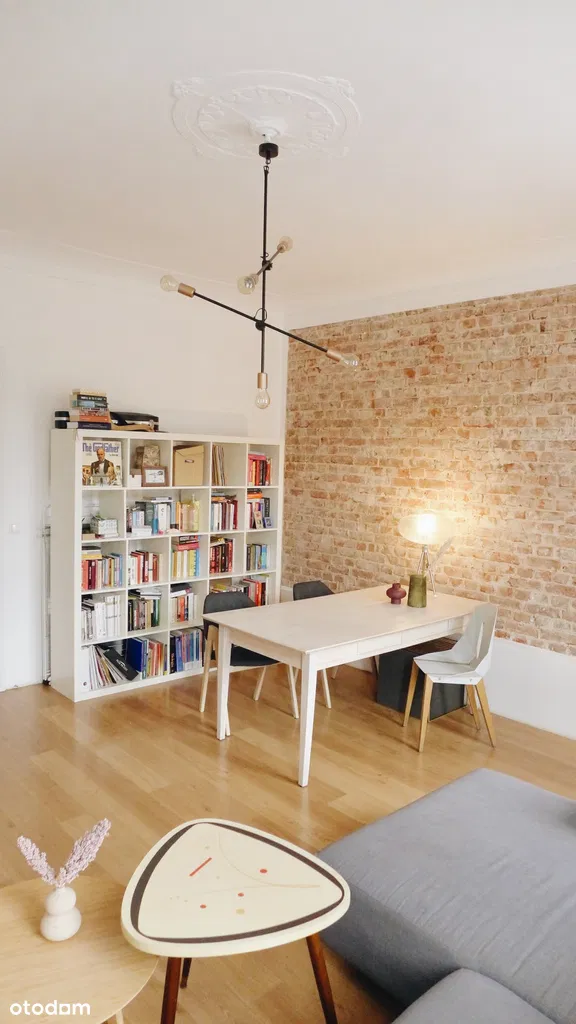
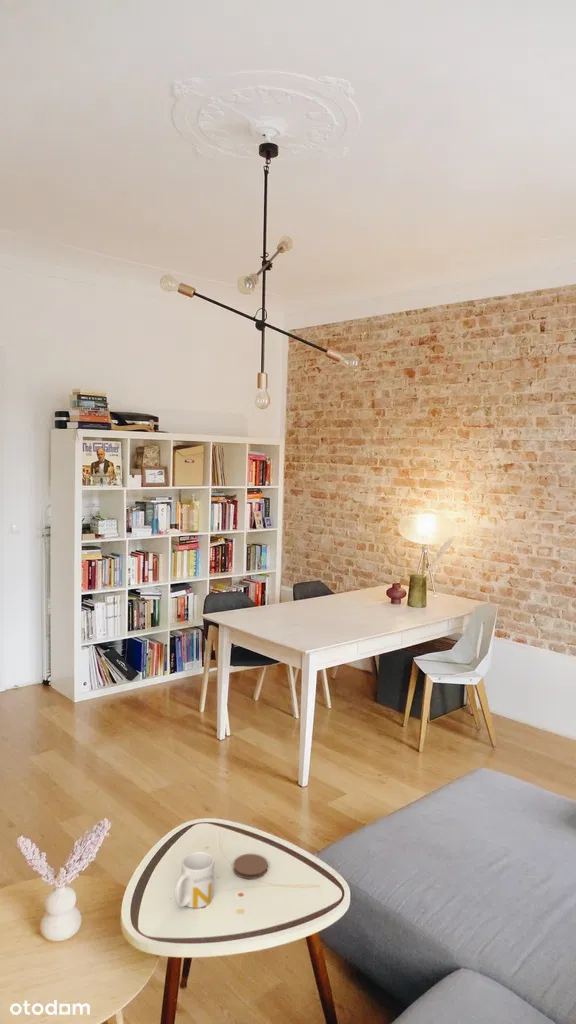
+ coaster (250, 866)
+ mug (195, 883)
